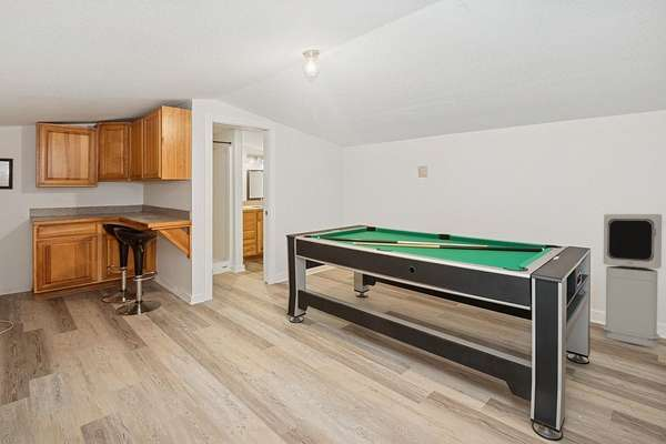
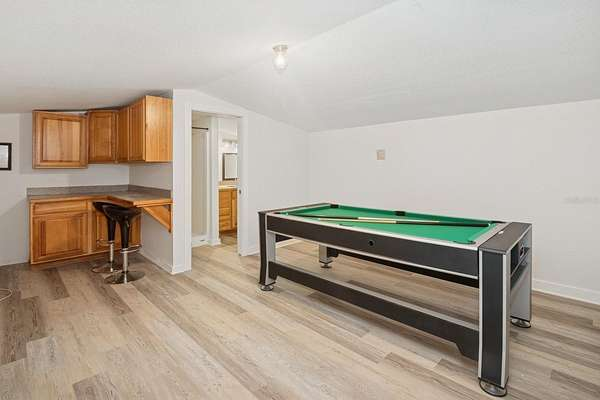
- air purifier (632, 275)
